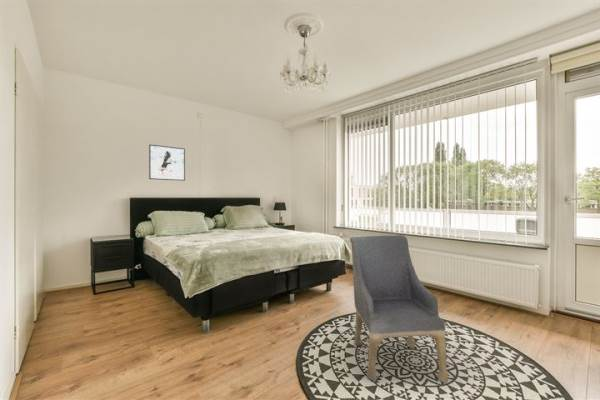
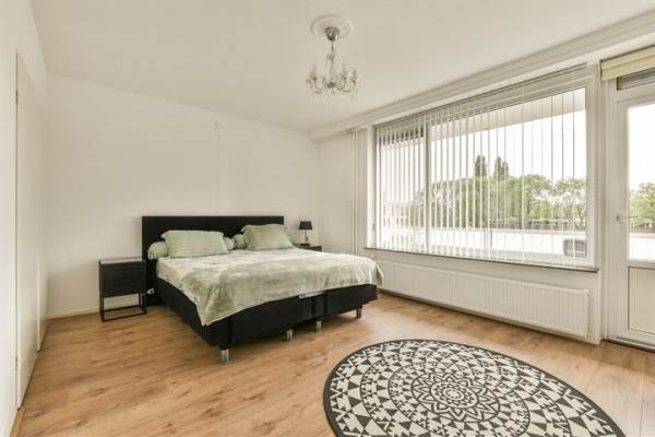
- armchair (392, 298)
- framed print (167, 163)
